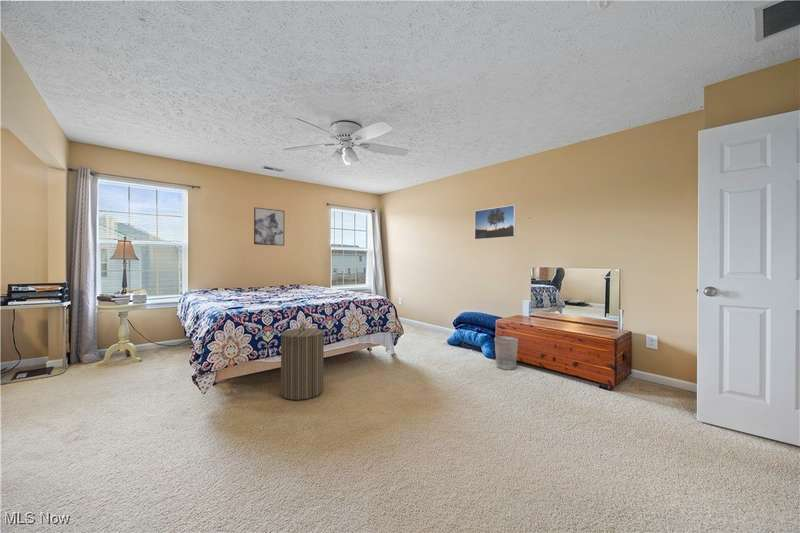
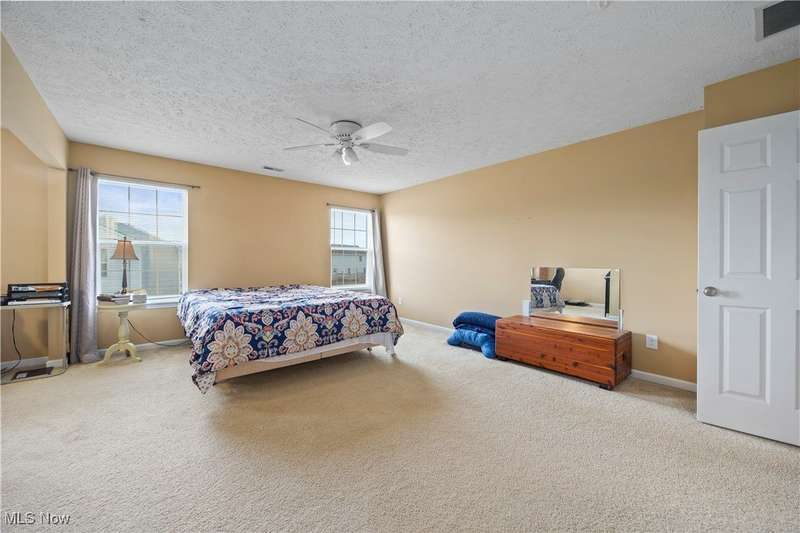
- laundry hamper (302, 357)
- wastebasket (506, 352)
- wall art (269, 227)
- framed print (494, 223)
